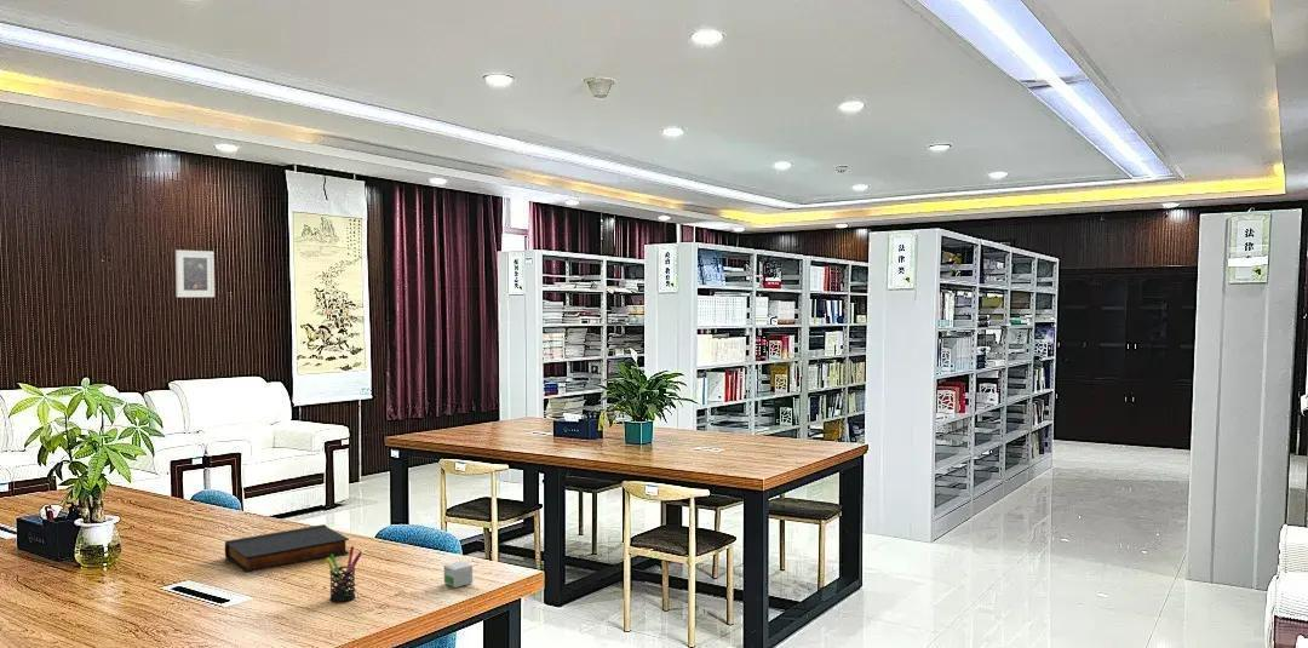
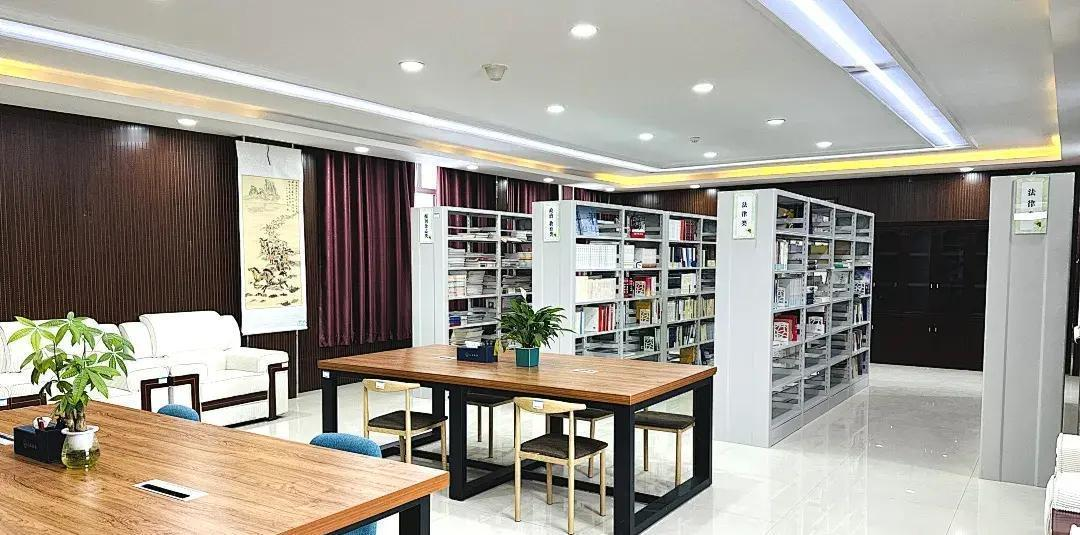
- pen holder (342, 573)
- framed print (195, 274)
- small box (458, 574)
- book (287, 546)
